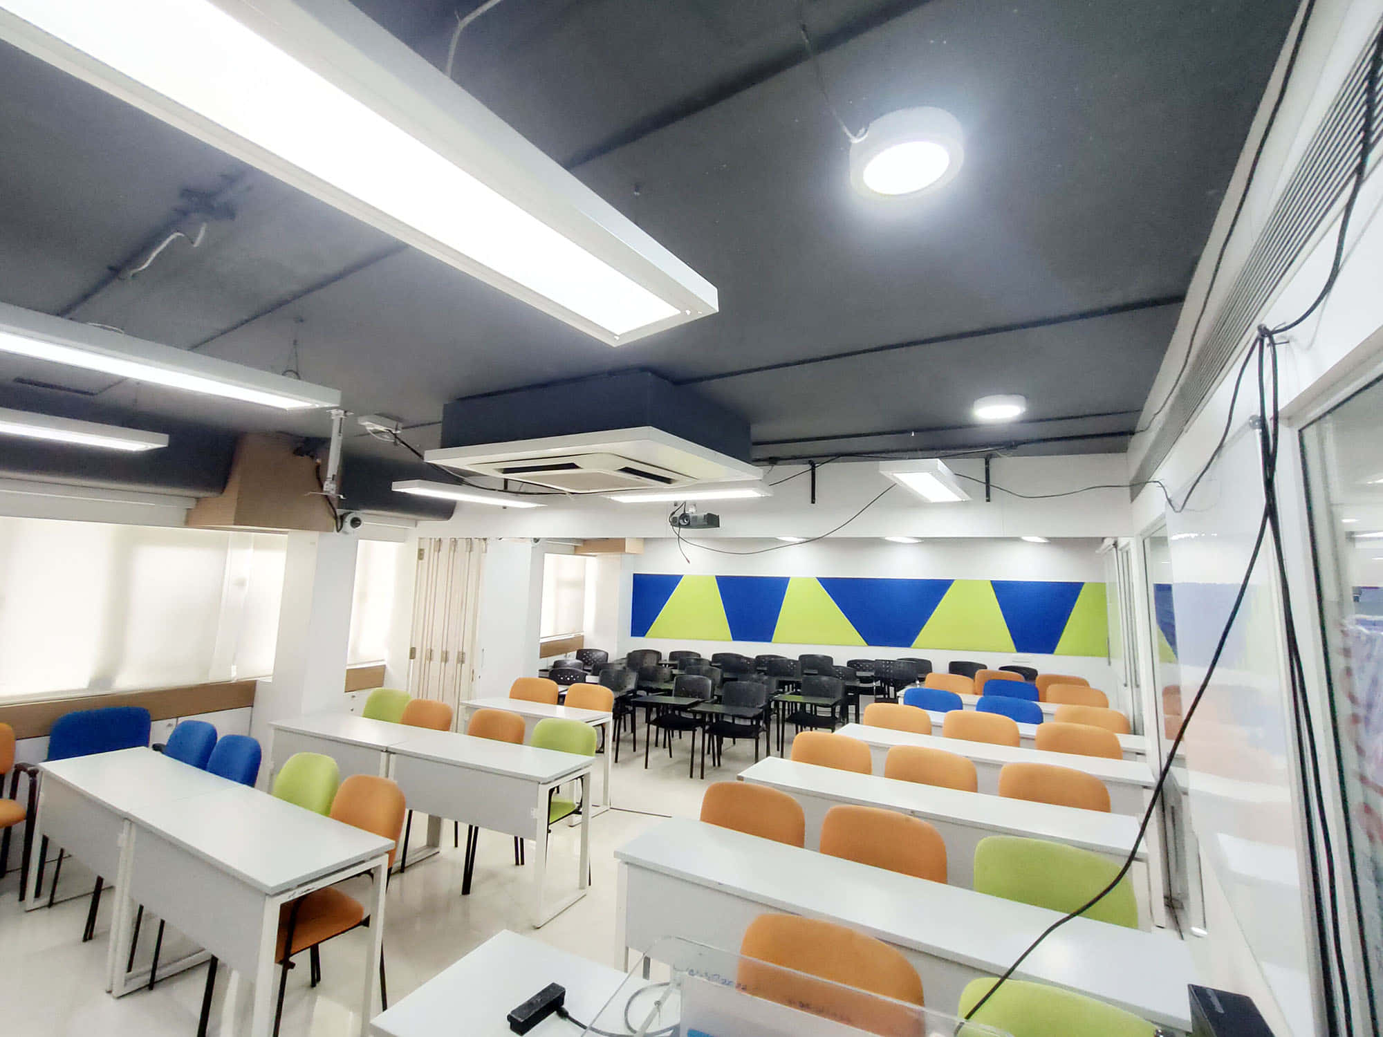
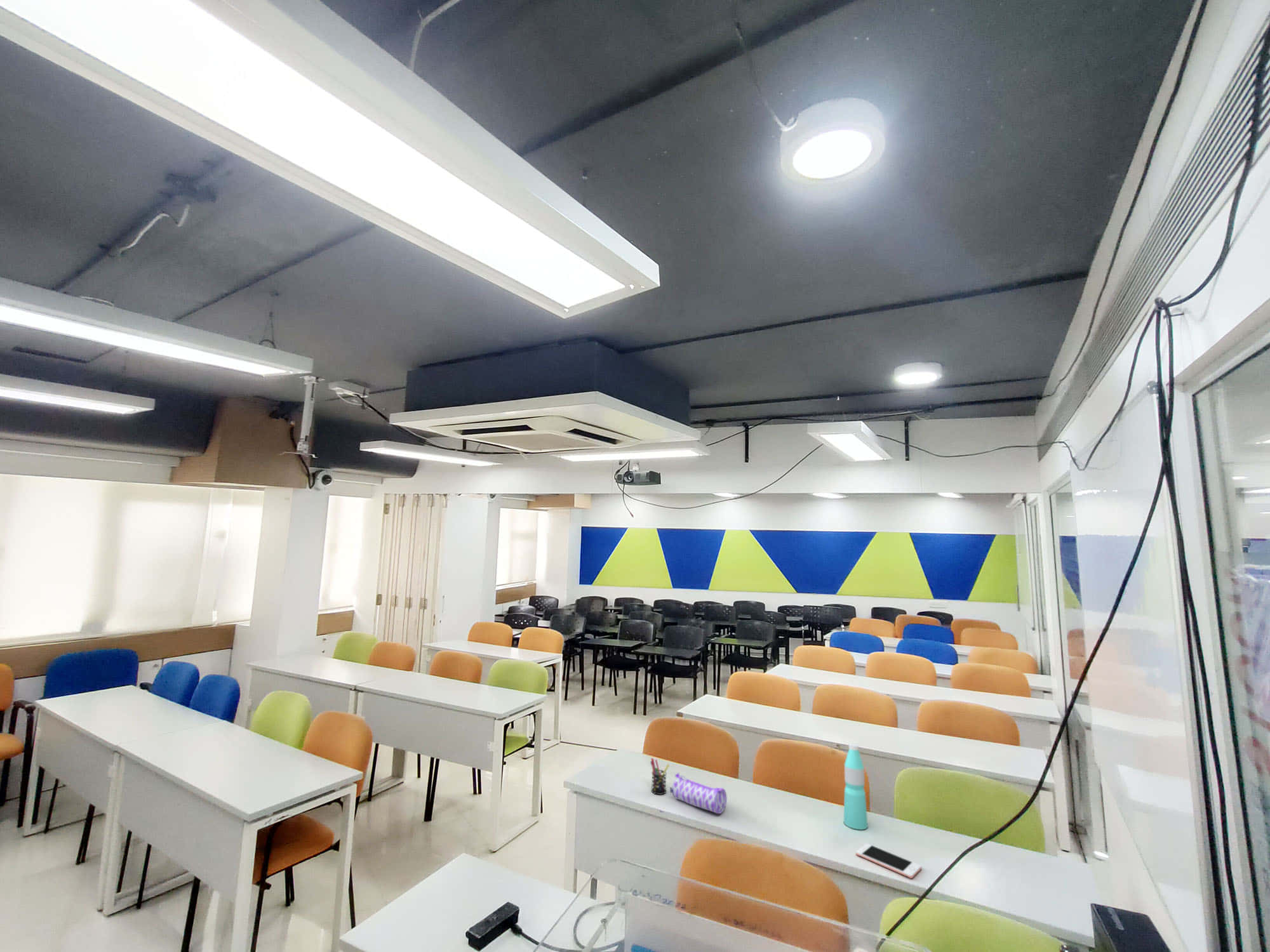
+ cell phone (888, 859)
+ pencil case (698, 792)
+ water bottle (854, 784)
+ pen holder (658, 776)
